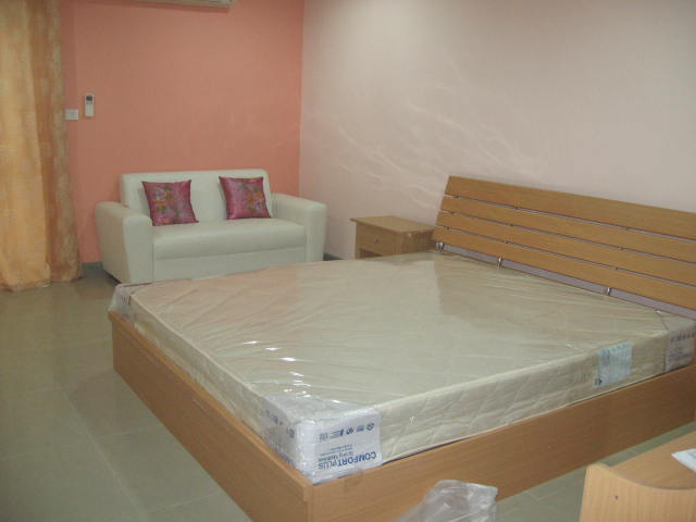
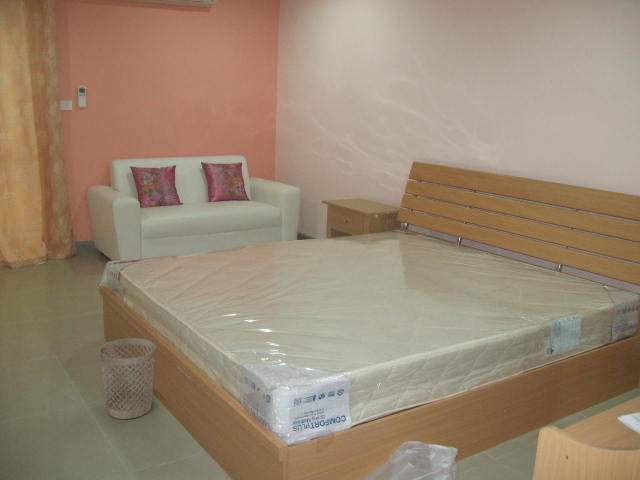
+ wastebasket (128, 378)
